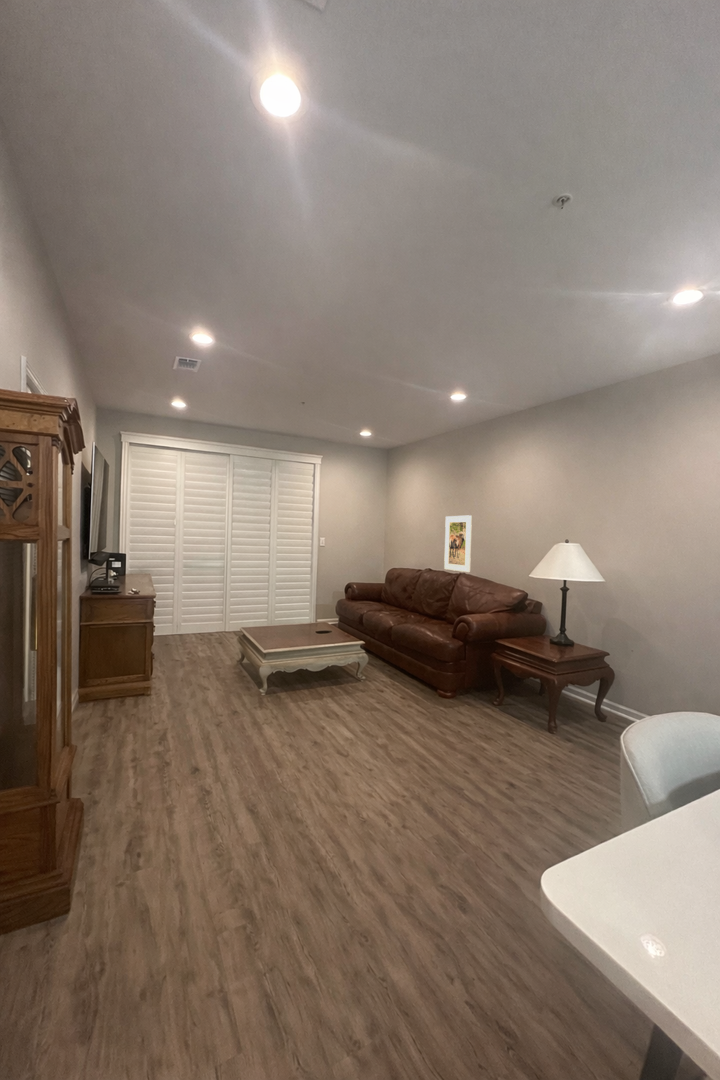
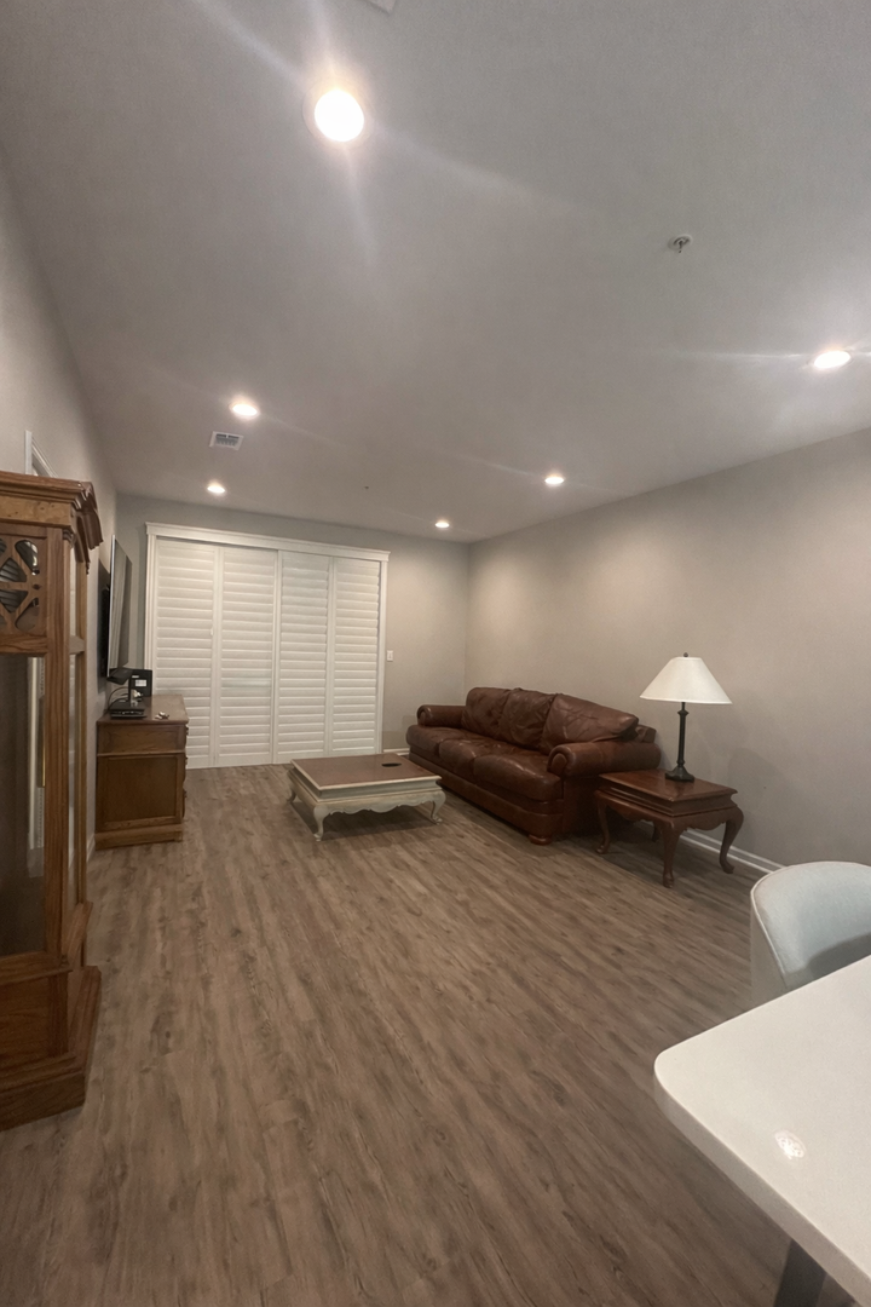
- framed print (457, 543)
